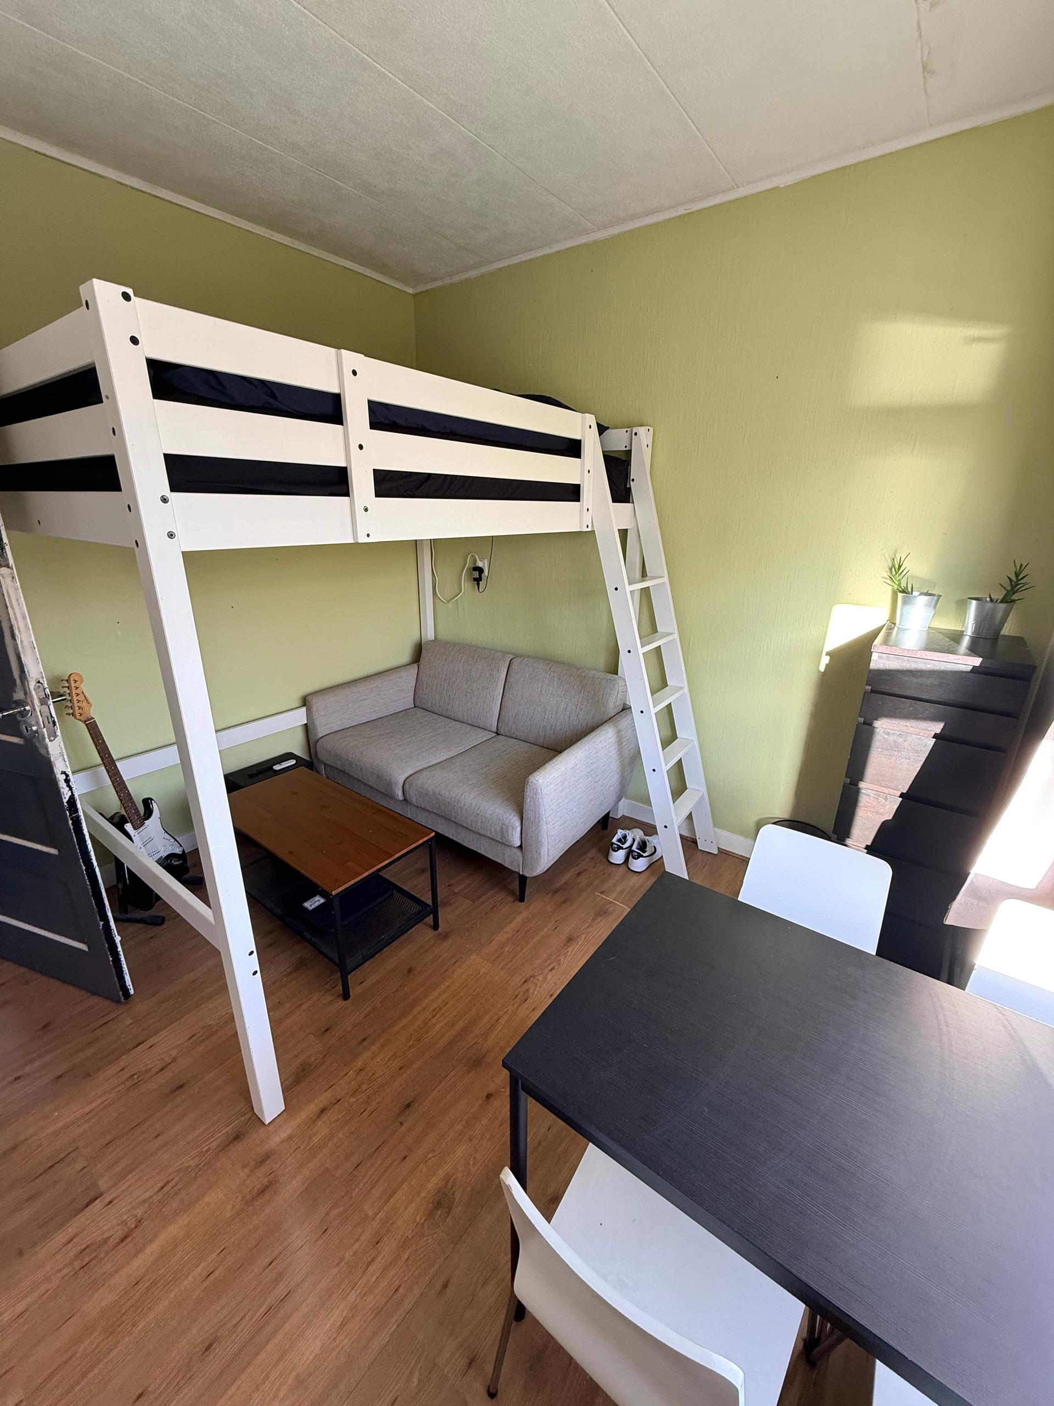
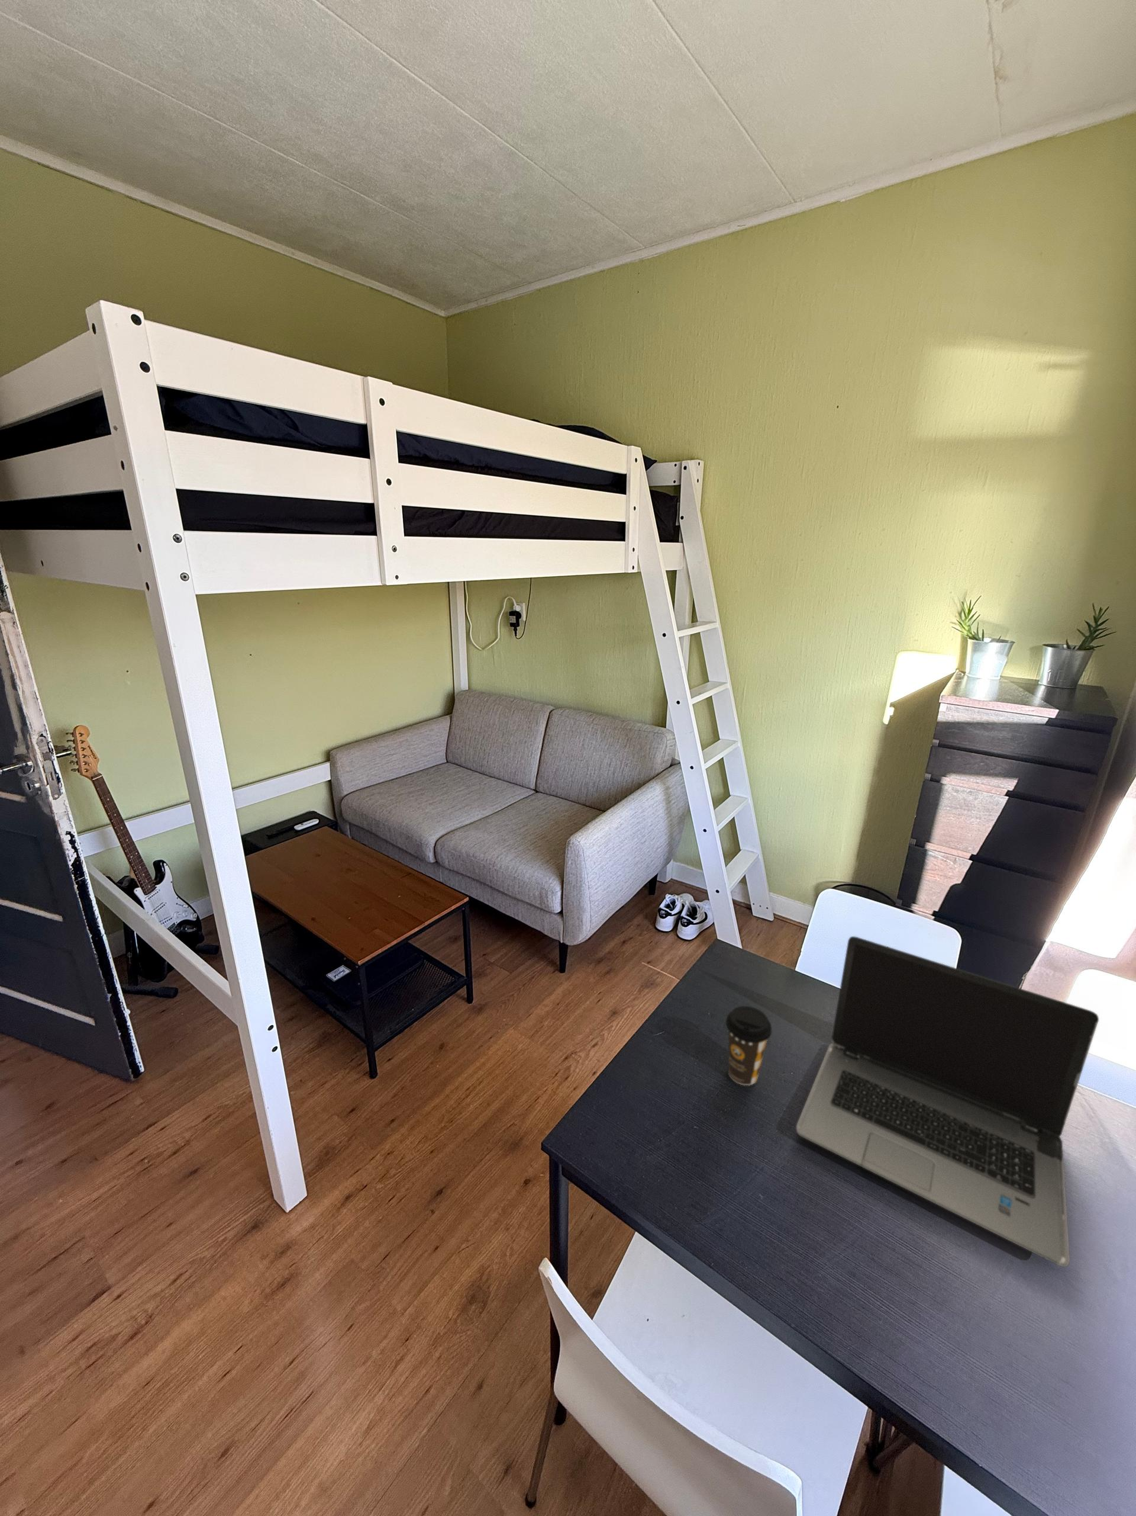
+ laptop computer (940, 1078)
+ coffee cup (746, 1047)
